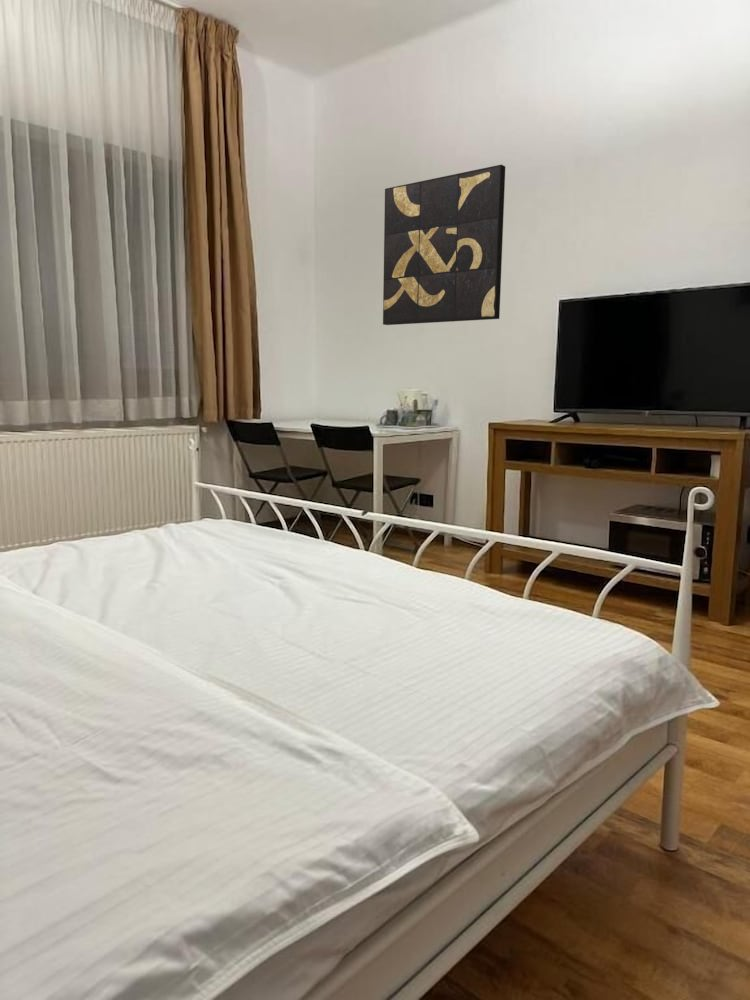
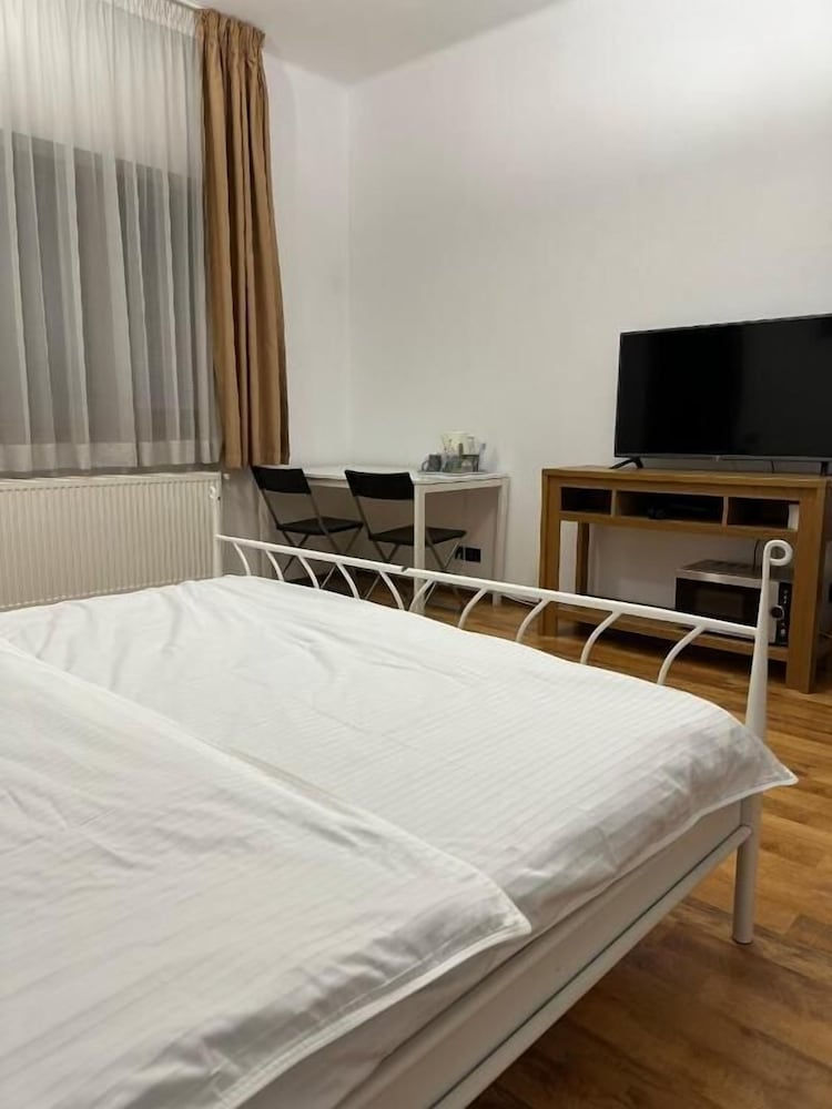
- wall art (439, 251)
